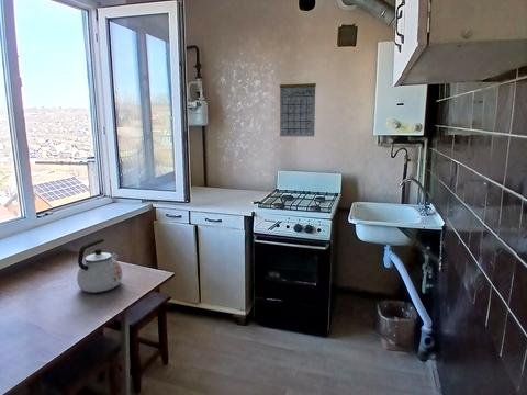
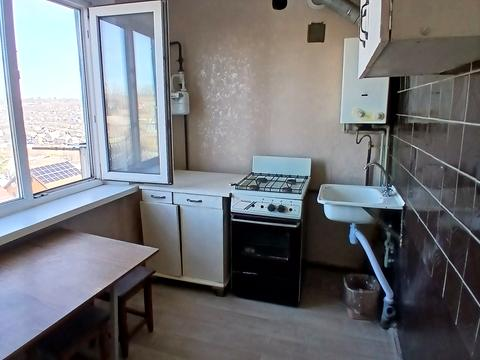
- kettle (99, 263)
- calendar (296, 104)
